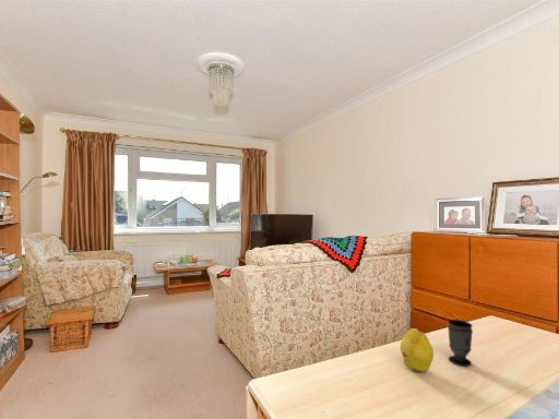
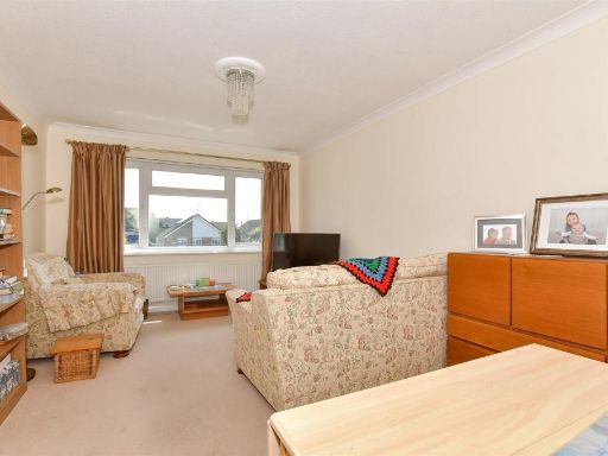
- fruit (416, 348)
- cup (460, 342)
